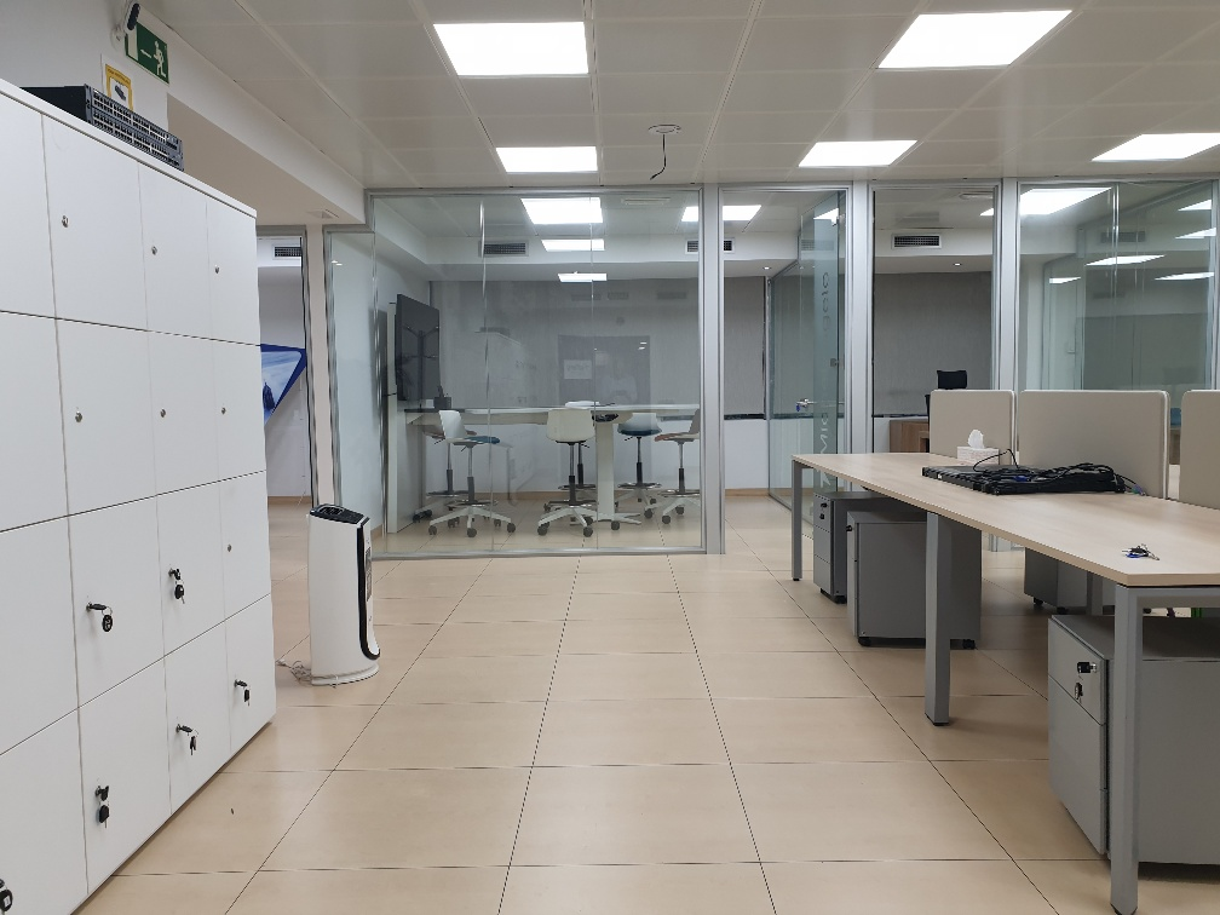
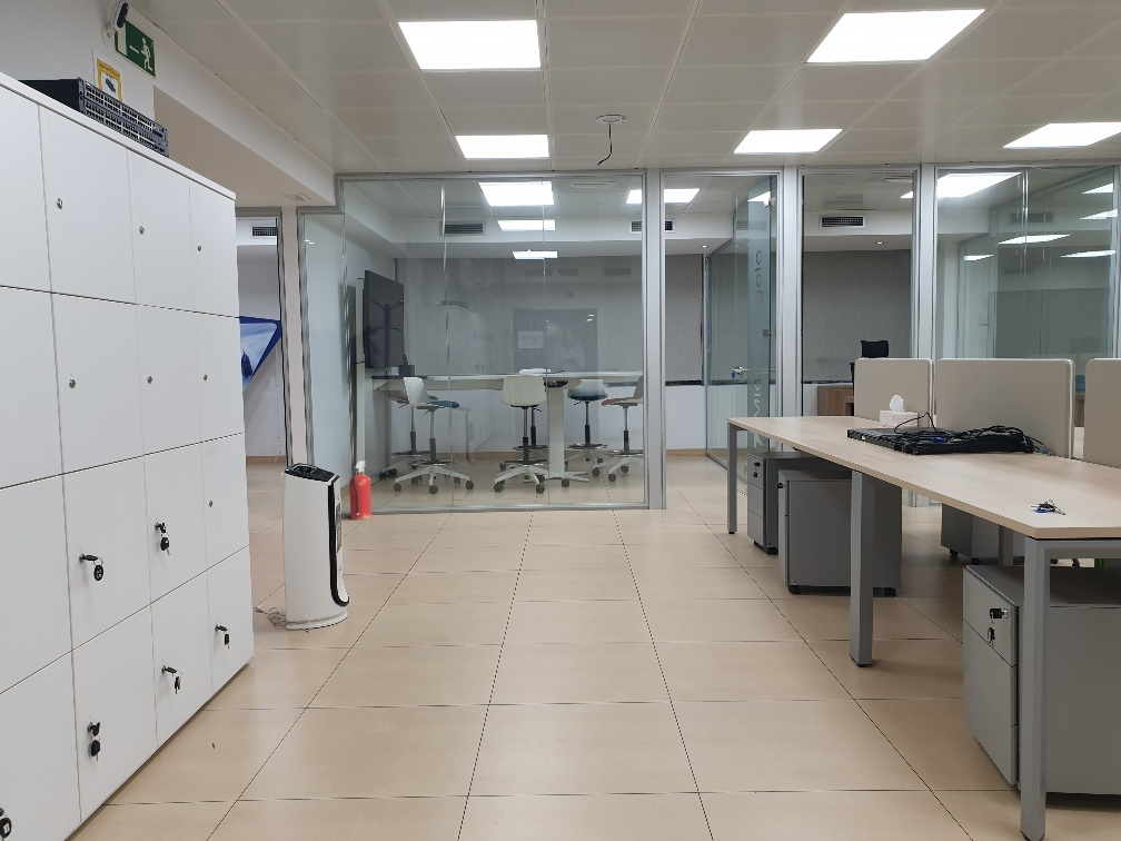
+ fire extinguisher (358, 491)
